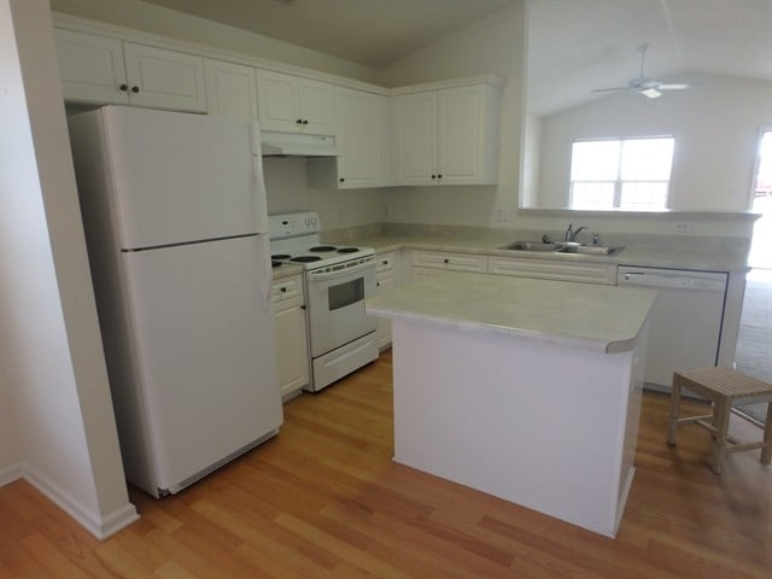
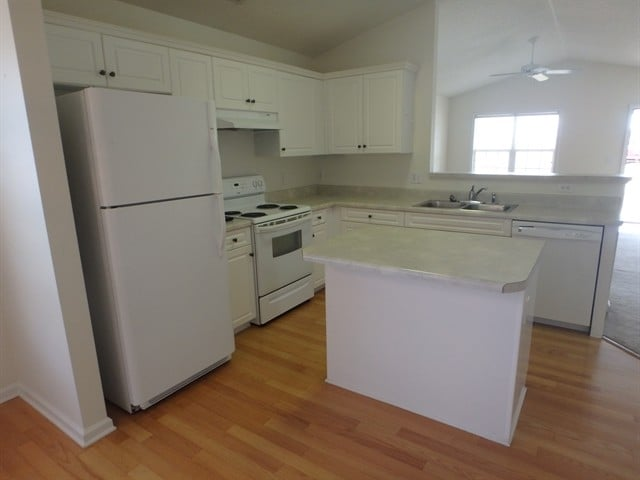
- stool (720, 416)
